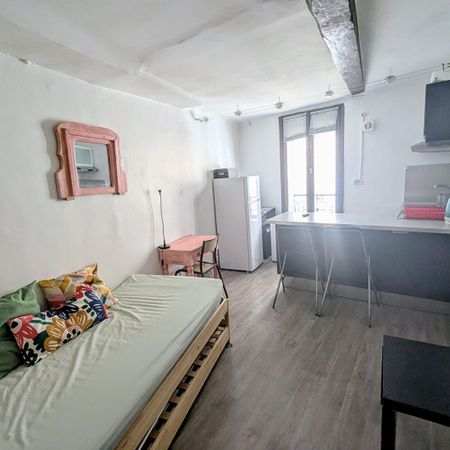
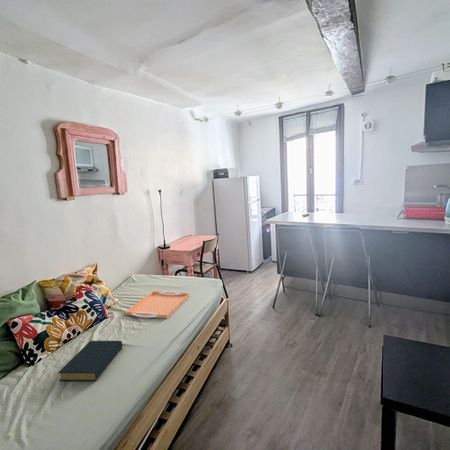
+ hardback book (93, 358)
+ serving tray (159, 303)
